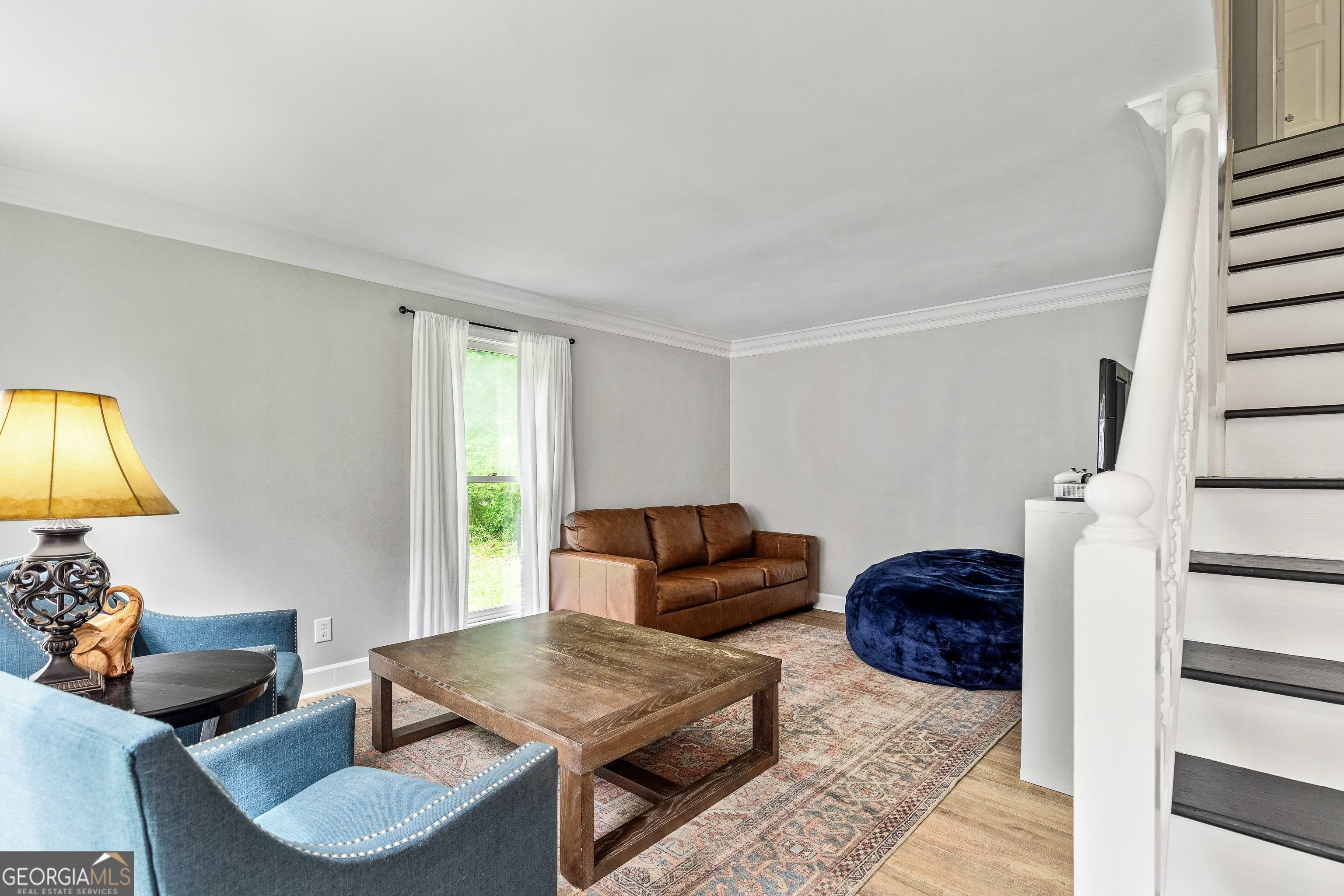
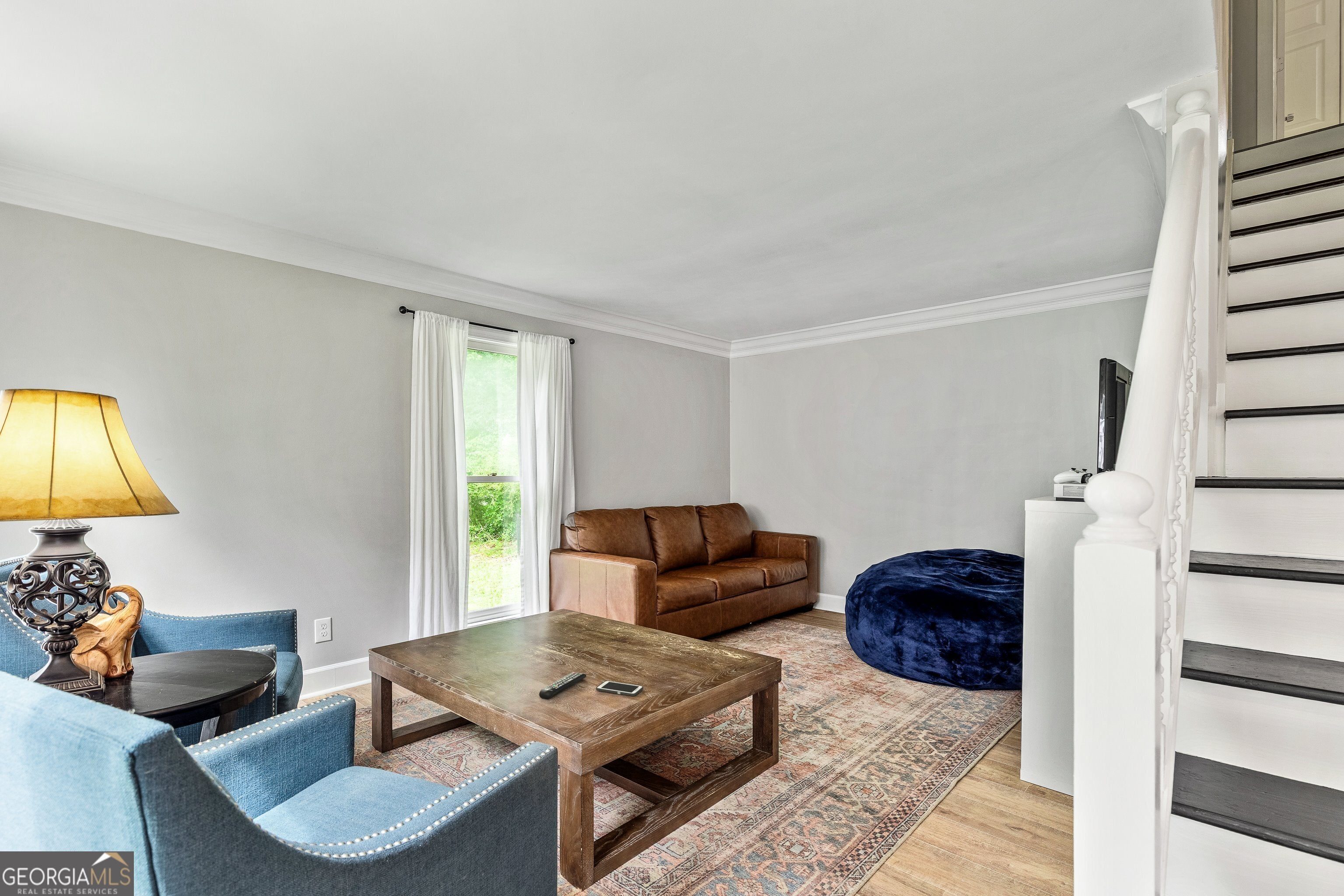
+ remote control (564, 684)
+ cell phone (620, 688)
